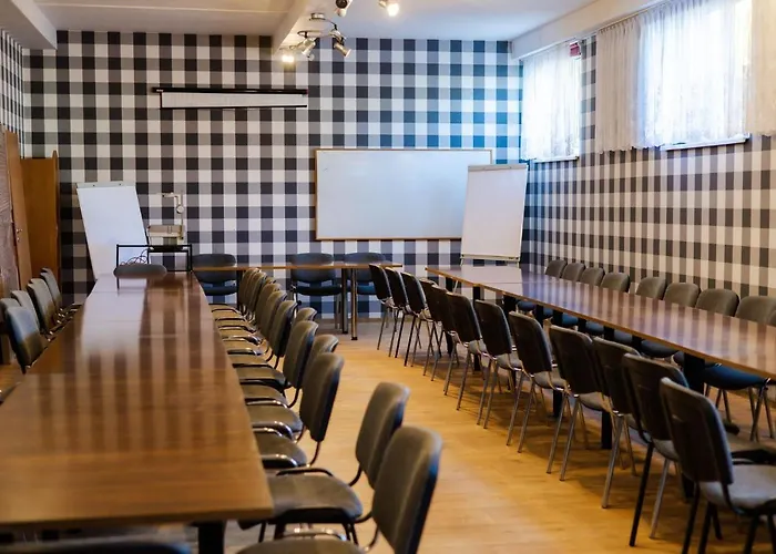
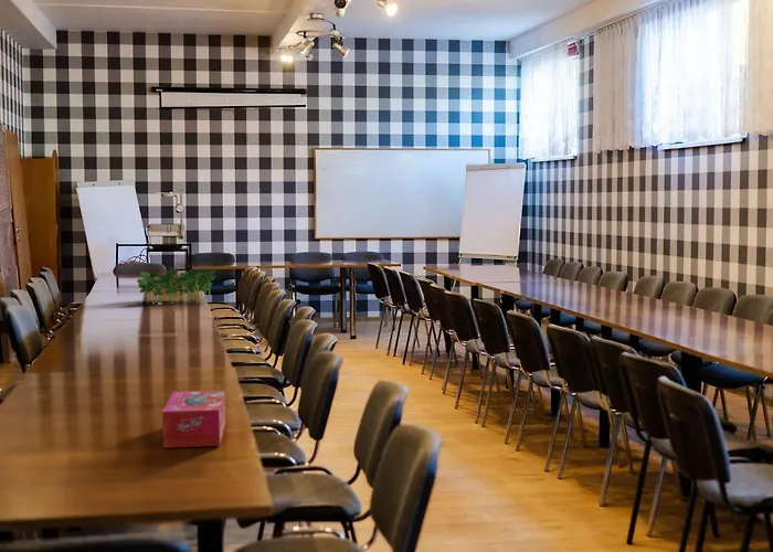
+ plant (178, 286)
+ tissue box (195, 417)
